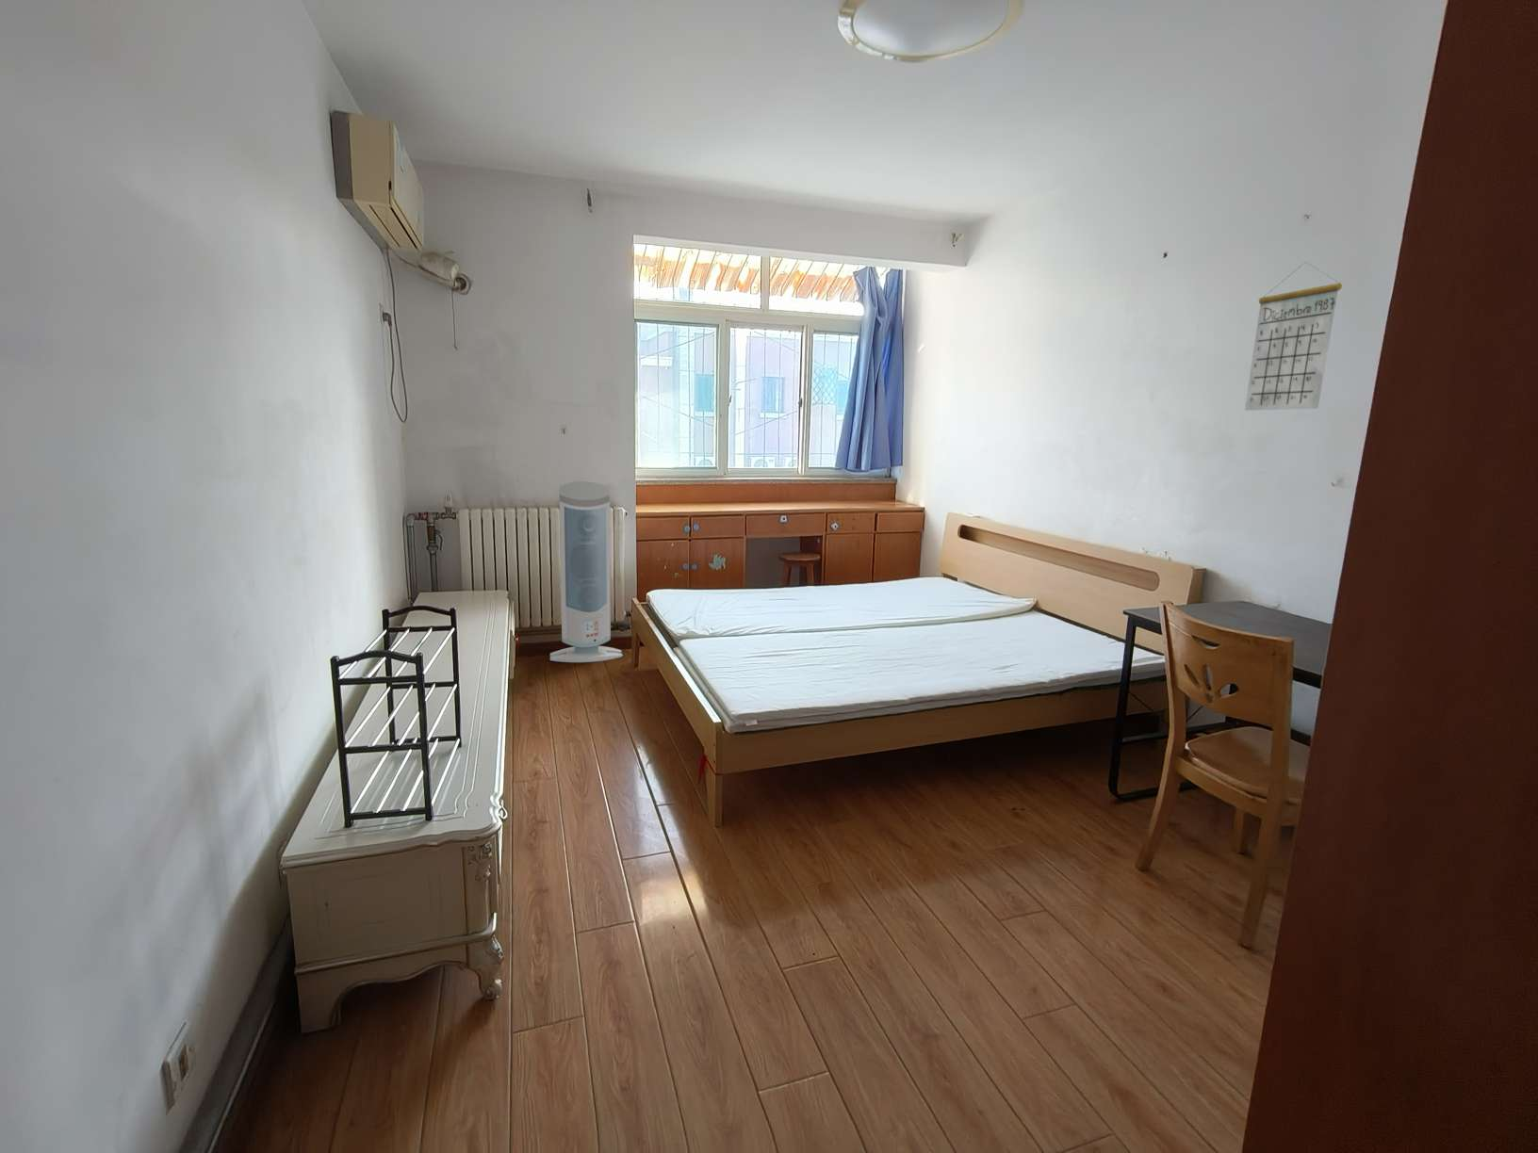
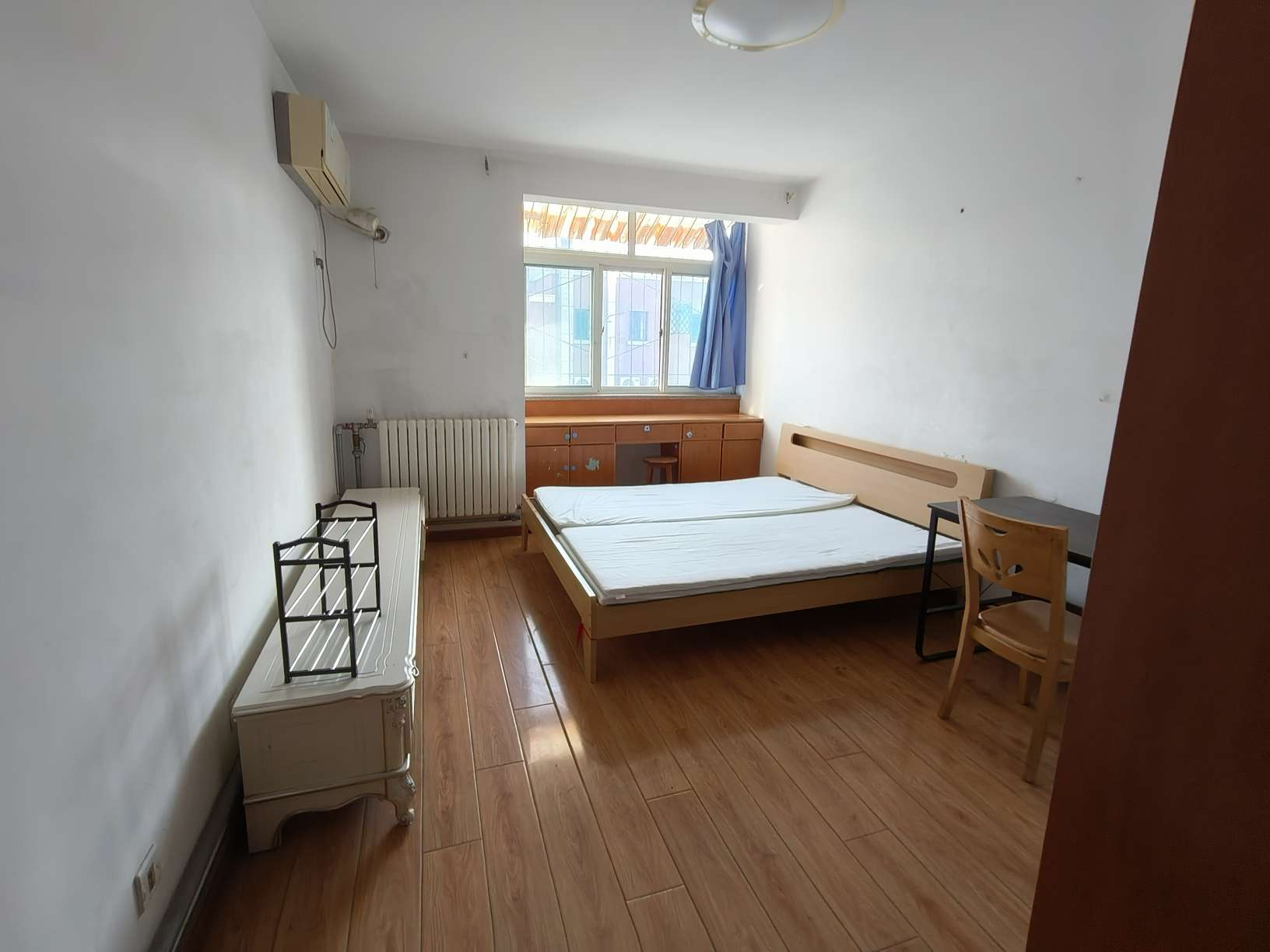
- calendar (1291, 337)
- air purifier (585, 570)
